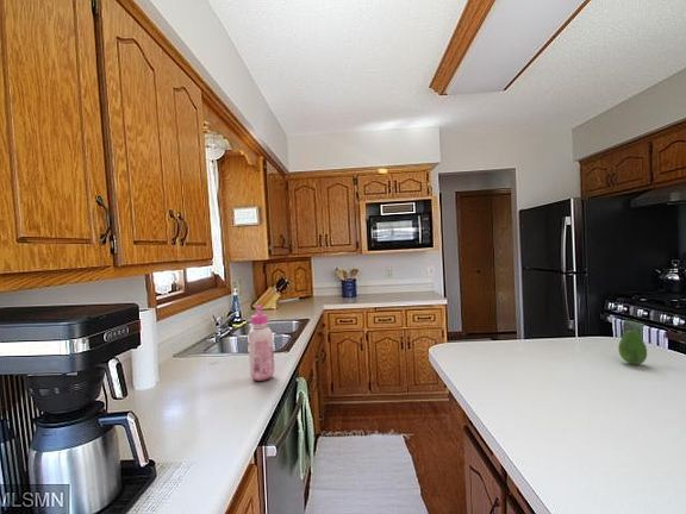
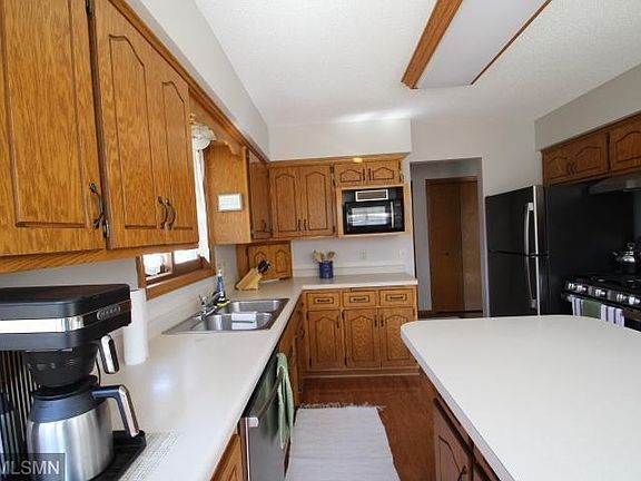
- glue bottle (260, 341)
- fruit (632, 346)
